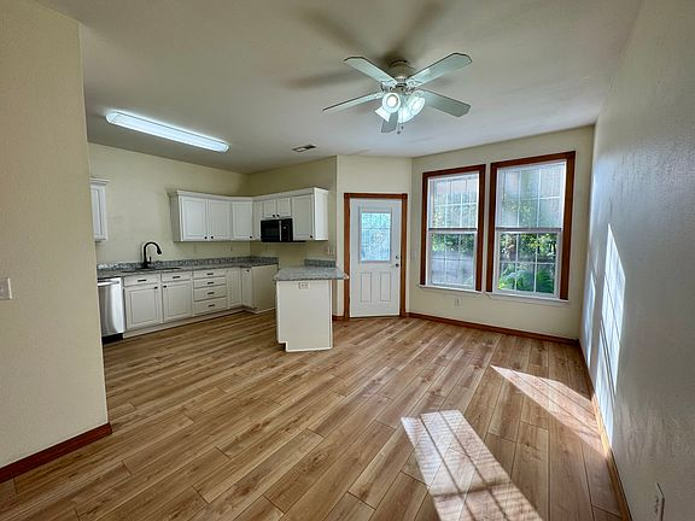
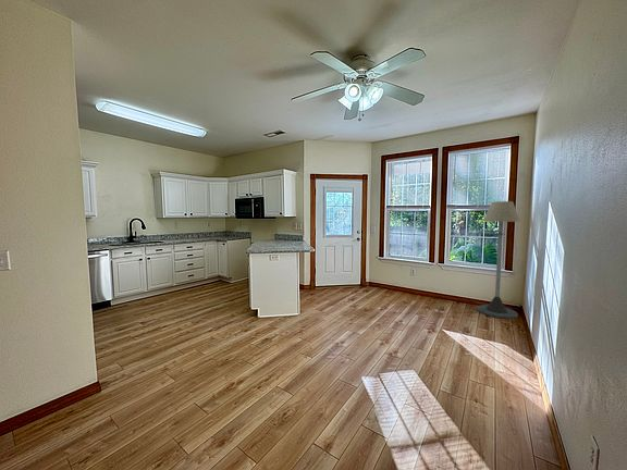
+ floor lamp (499, 258)
